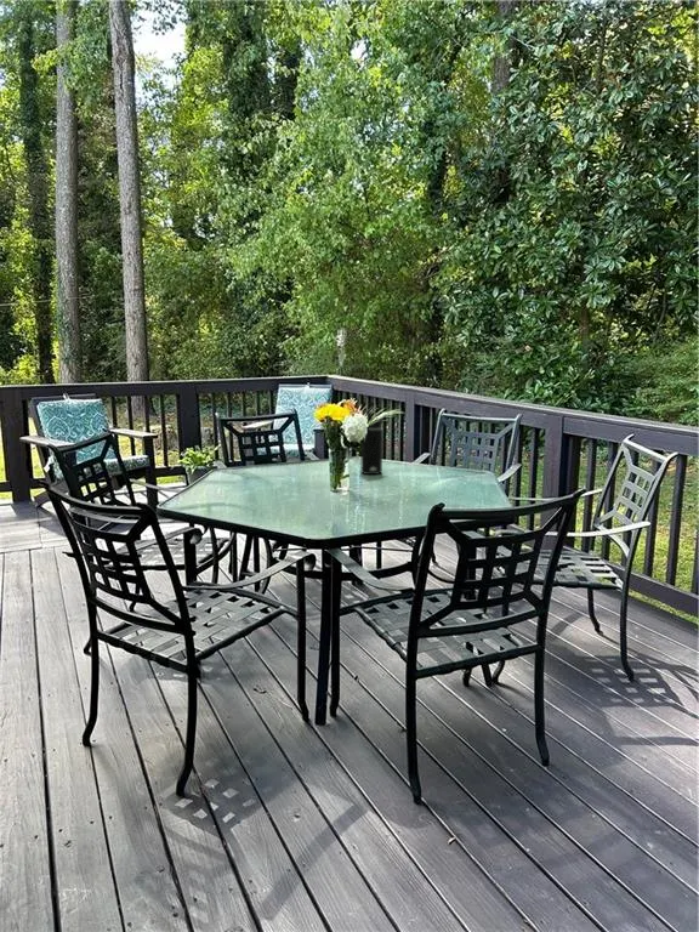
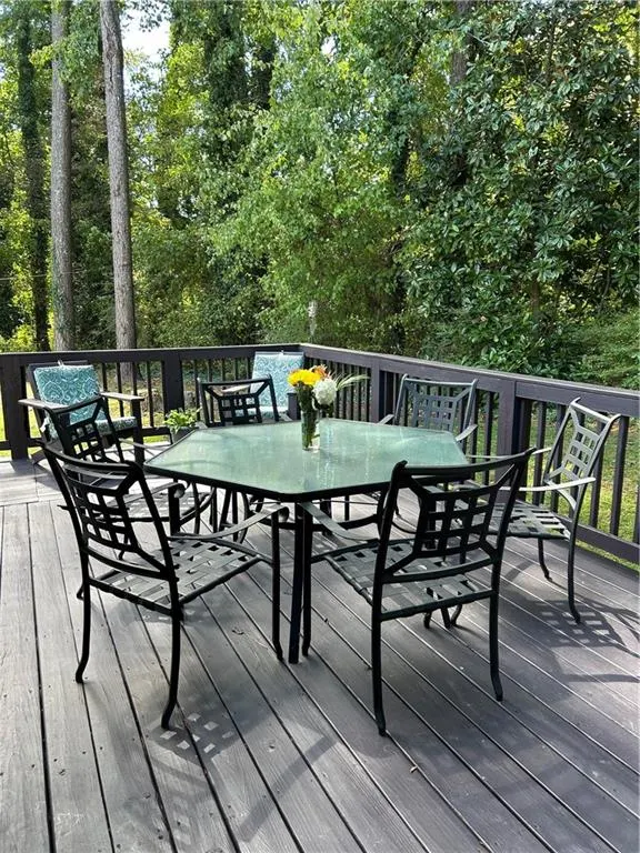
- water bottle (373, 441)
